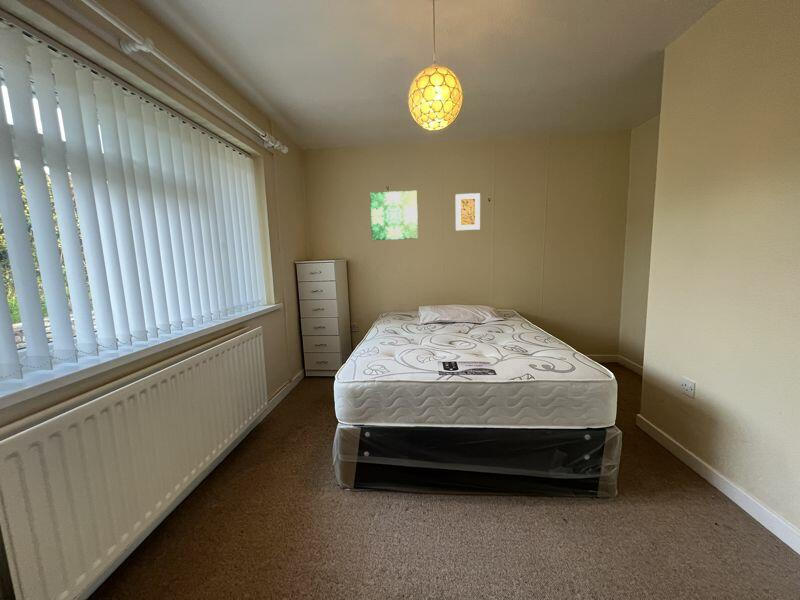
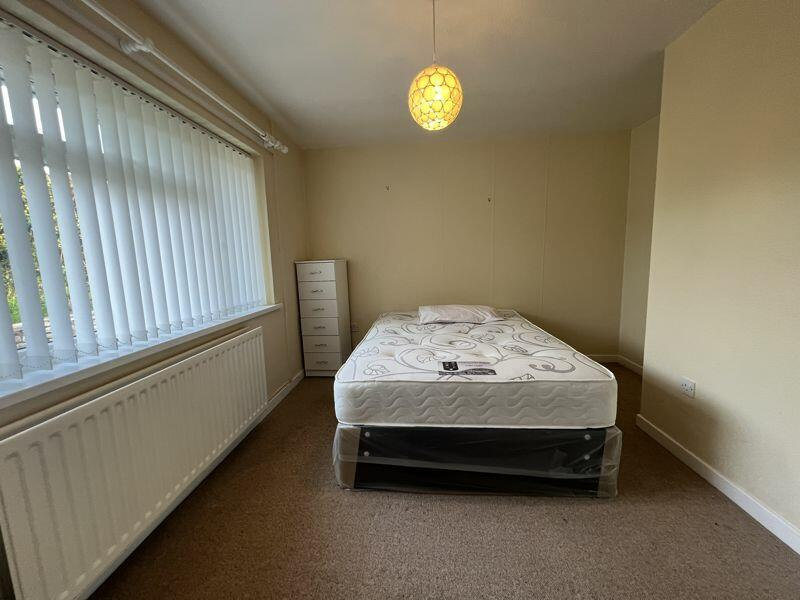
- wall art (394, 215)
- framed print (467, 212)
